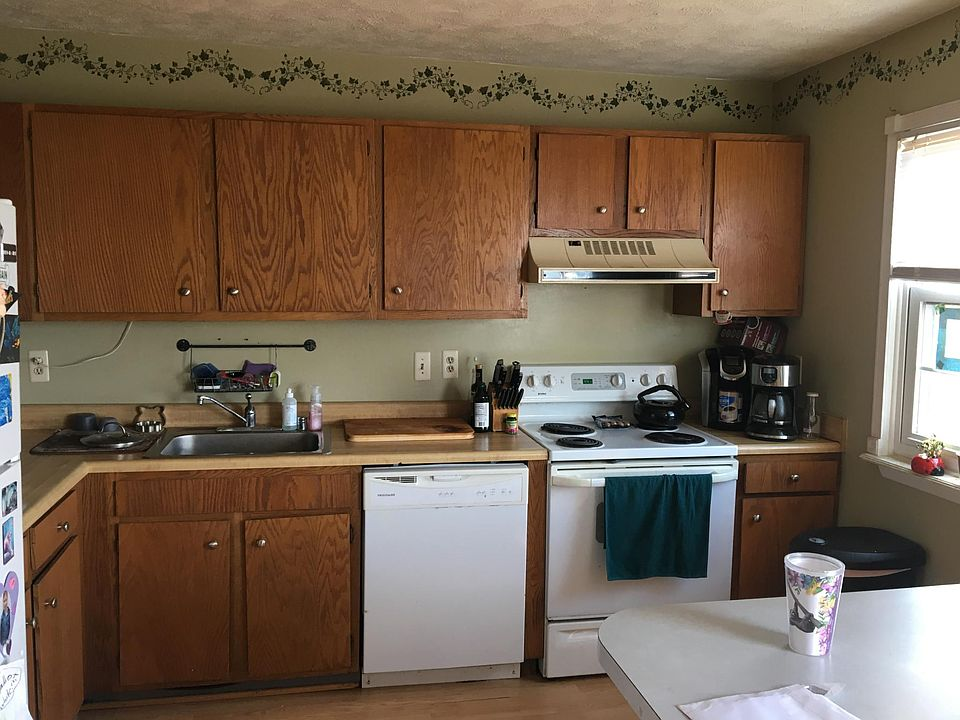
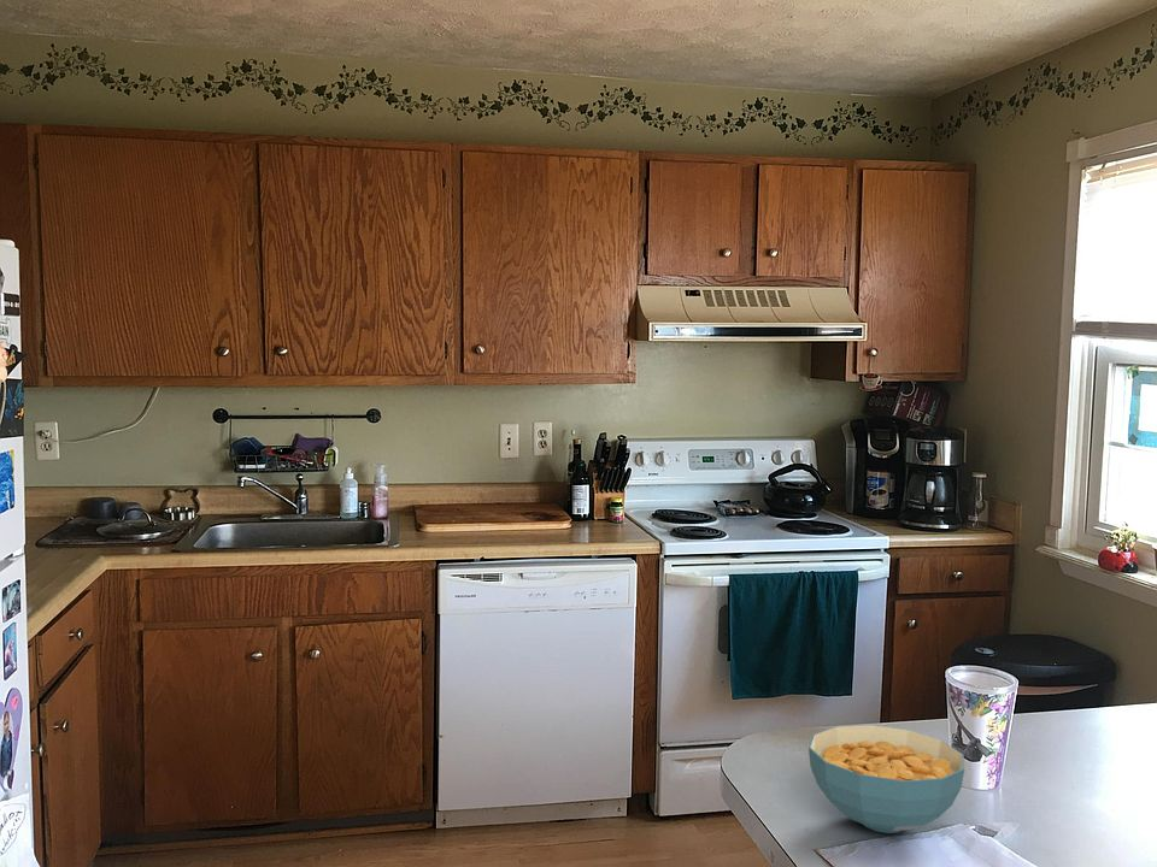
+ cereal bowl (883, 786)
